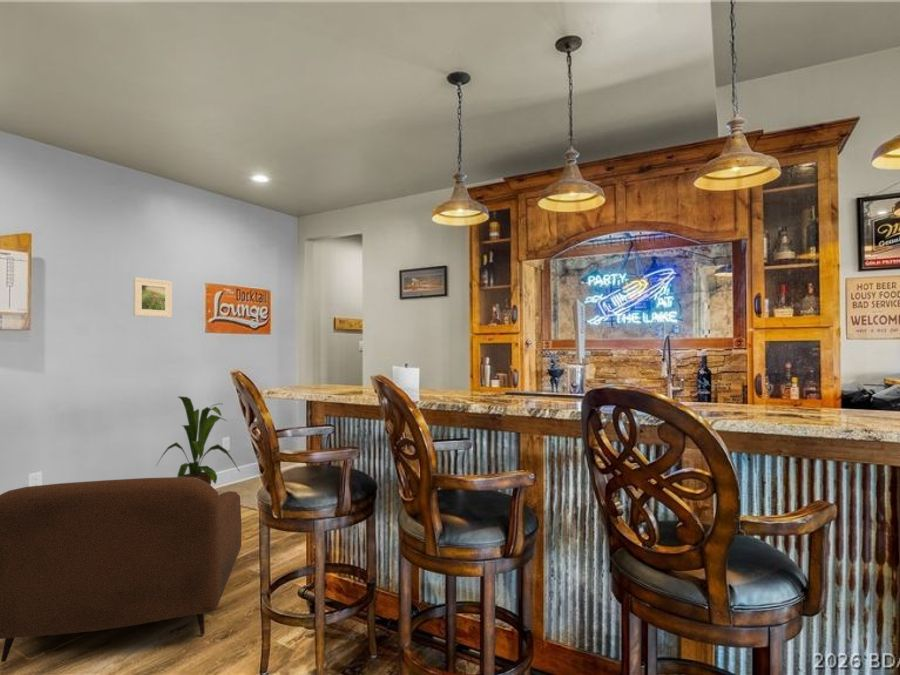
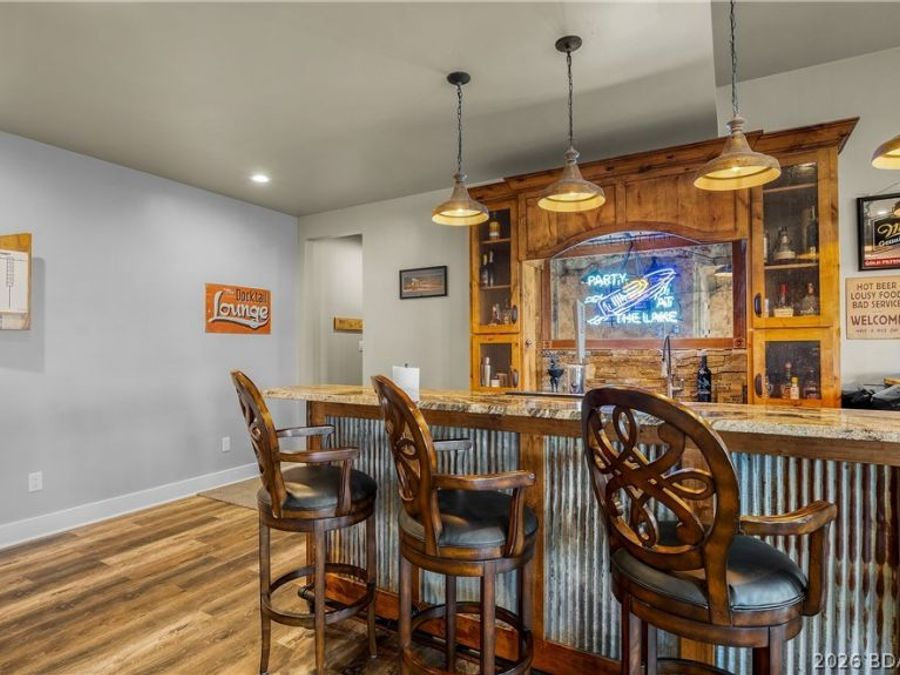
- armchair (131, 537)
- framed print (153, 298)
- house plant (203, 448)
